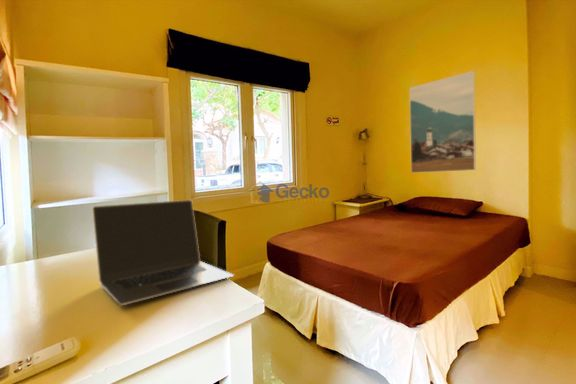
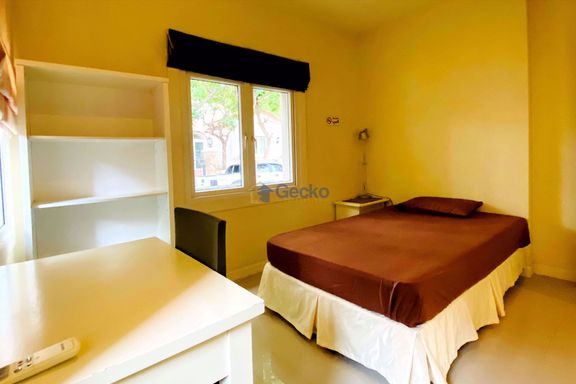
- laptop (163, 241)
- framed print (440, 126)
